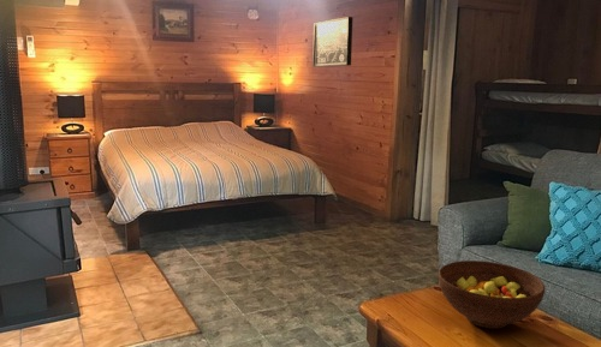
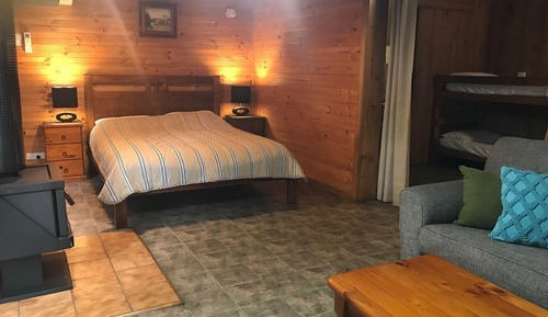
- wall art (331, 43)
- fruit bowl (488, 299)
